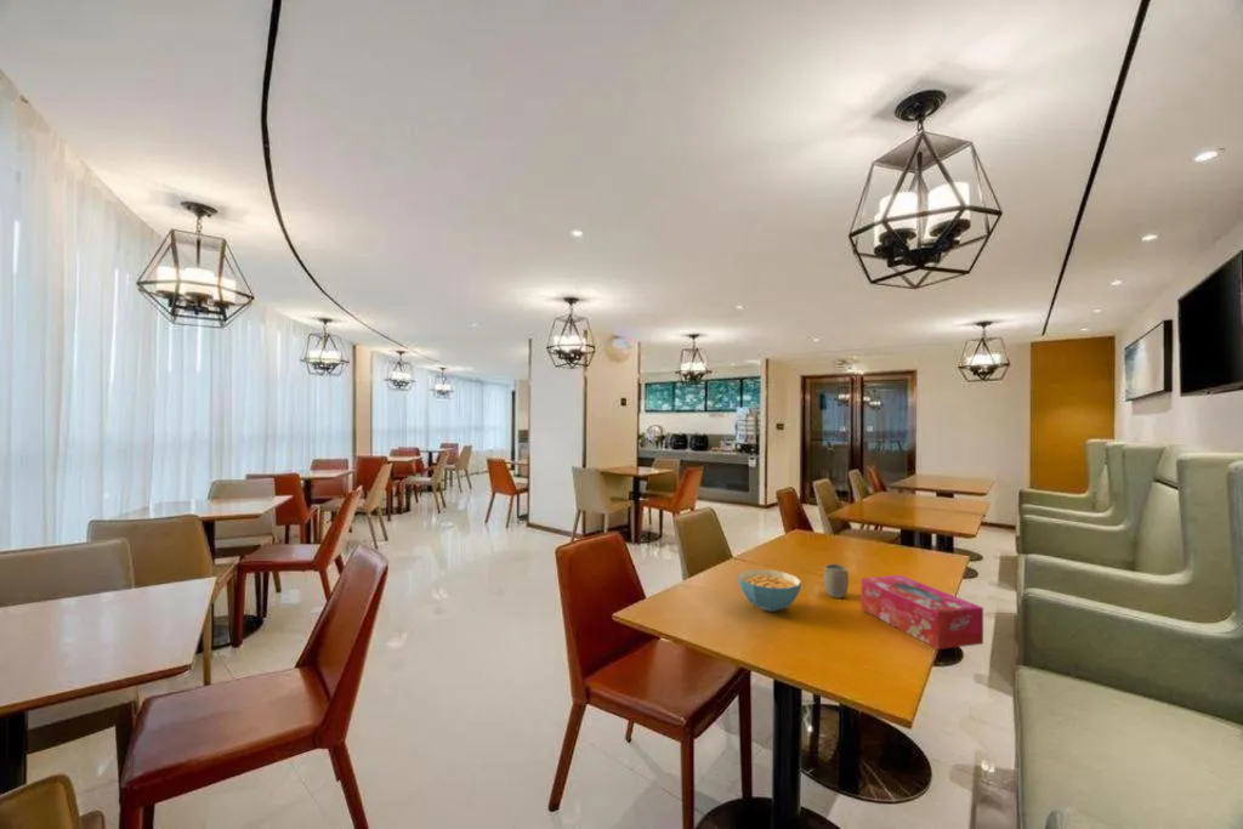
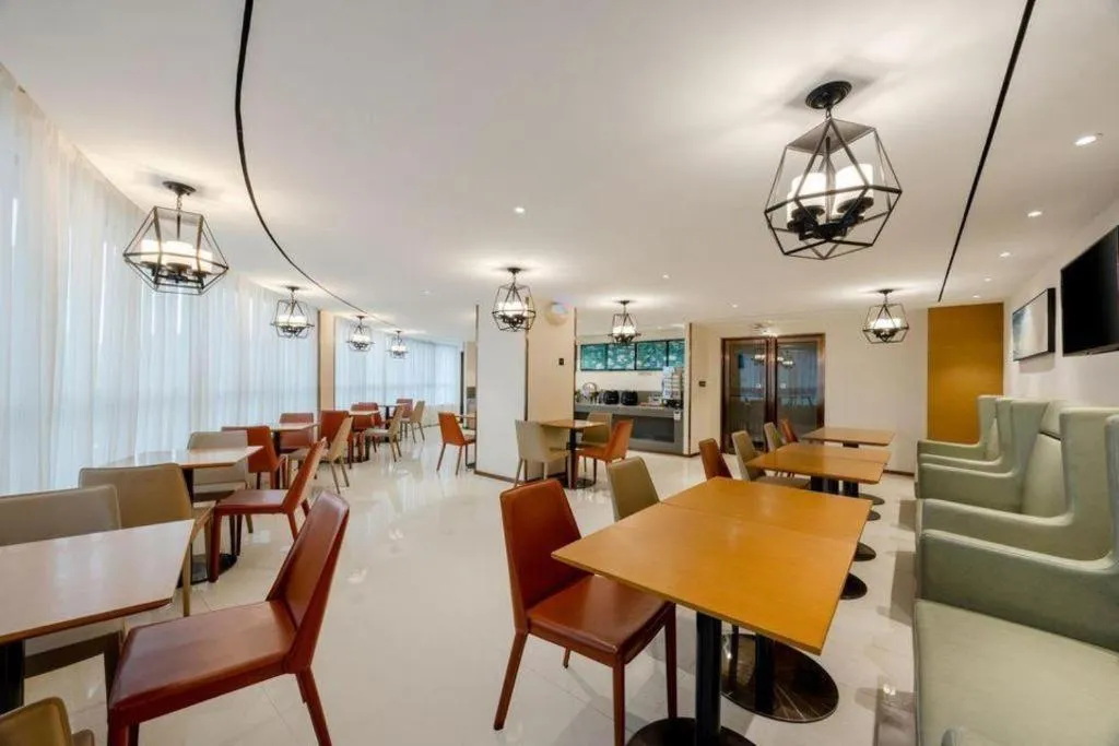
- cereal bowl (768, 592)
- cup (835, 580)
- tissue box (916, 608)
